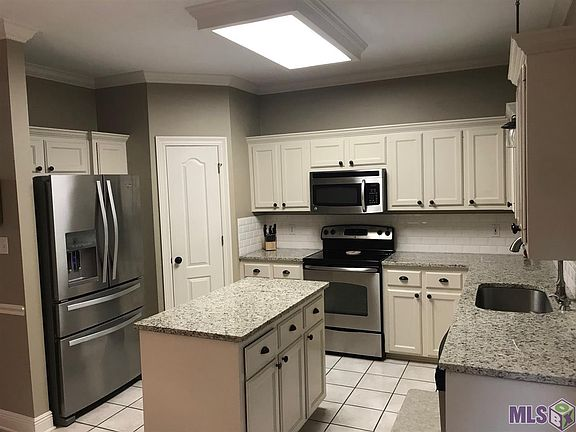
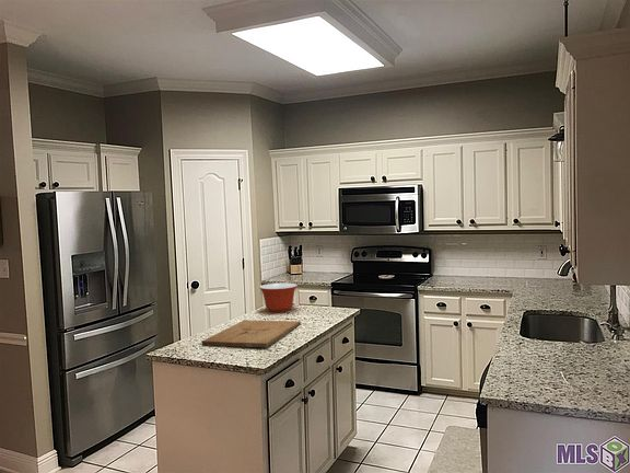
+ cutting board (254, 332)
+ mixing bowl (278, 298)
